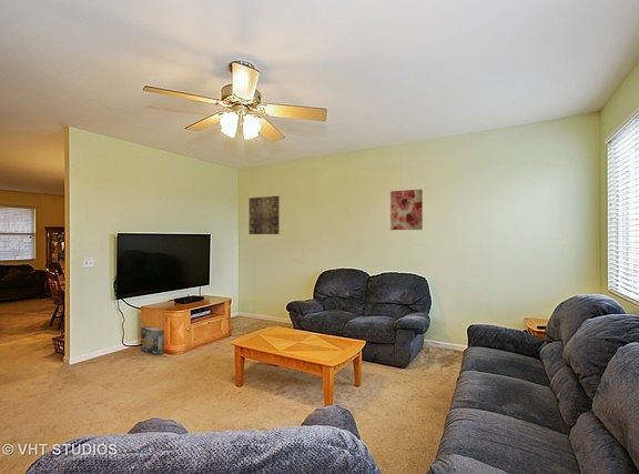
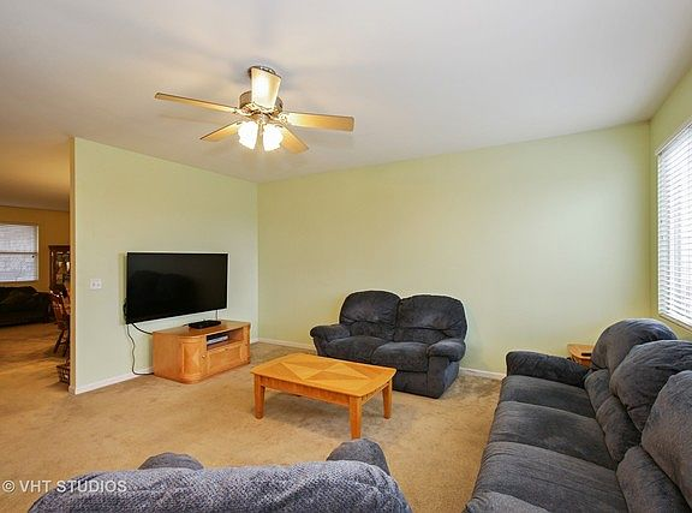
- wall art (263, 215)
- wall art (406, 210)
- box (152, 340)
